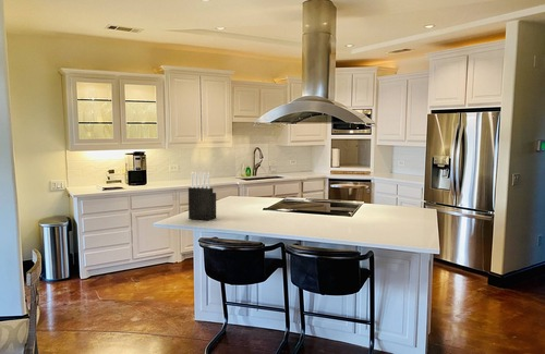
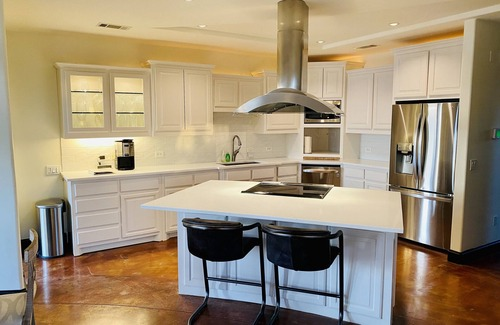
- knife block (203, 195)
